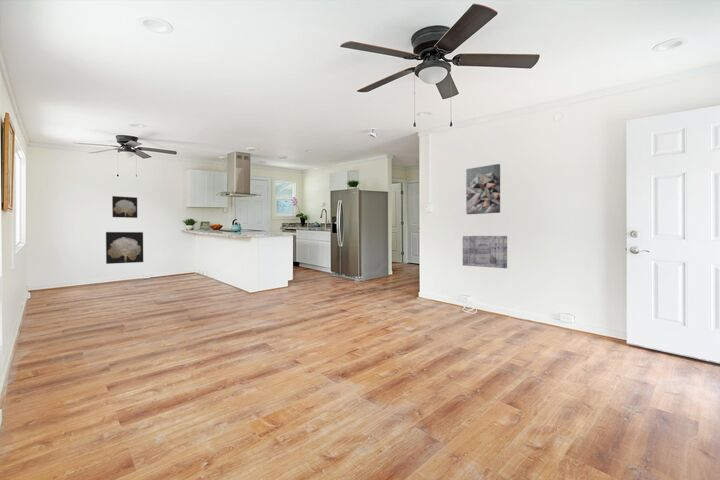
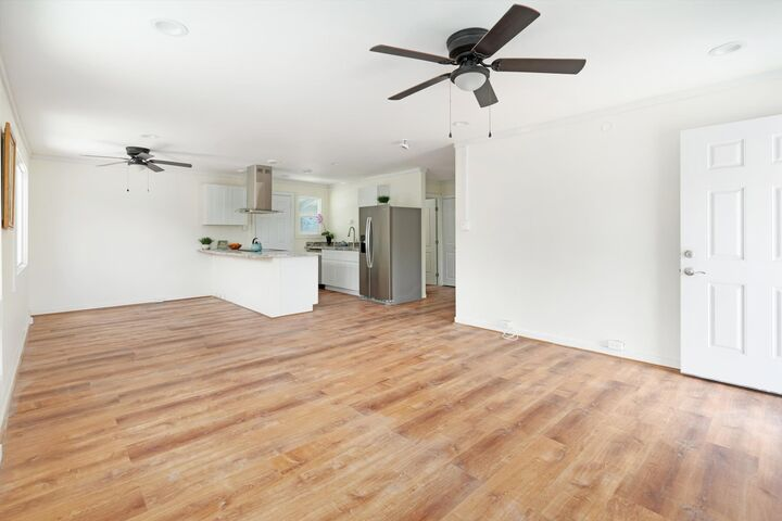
- wall art (125, 247)
- wall art (125, 207)
- wall art (482, 190)
- wall art (483, 251)
